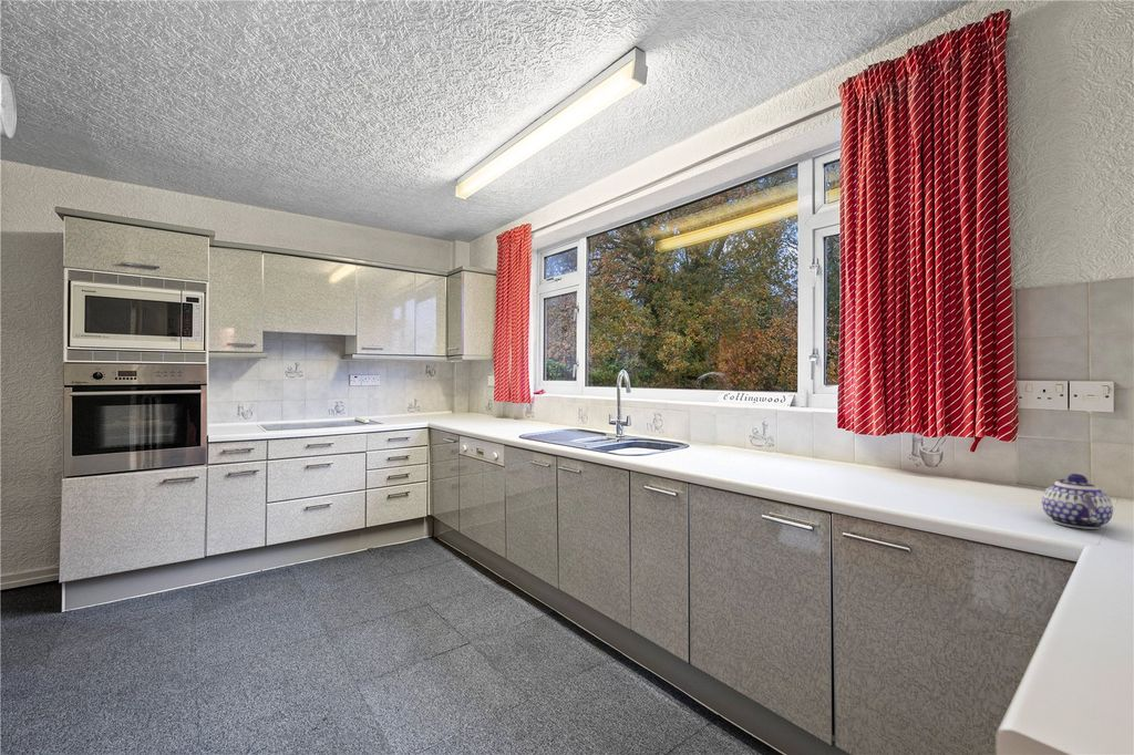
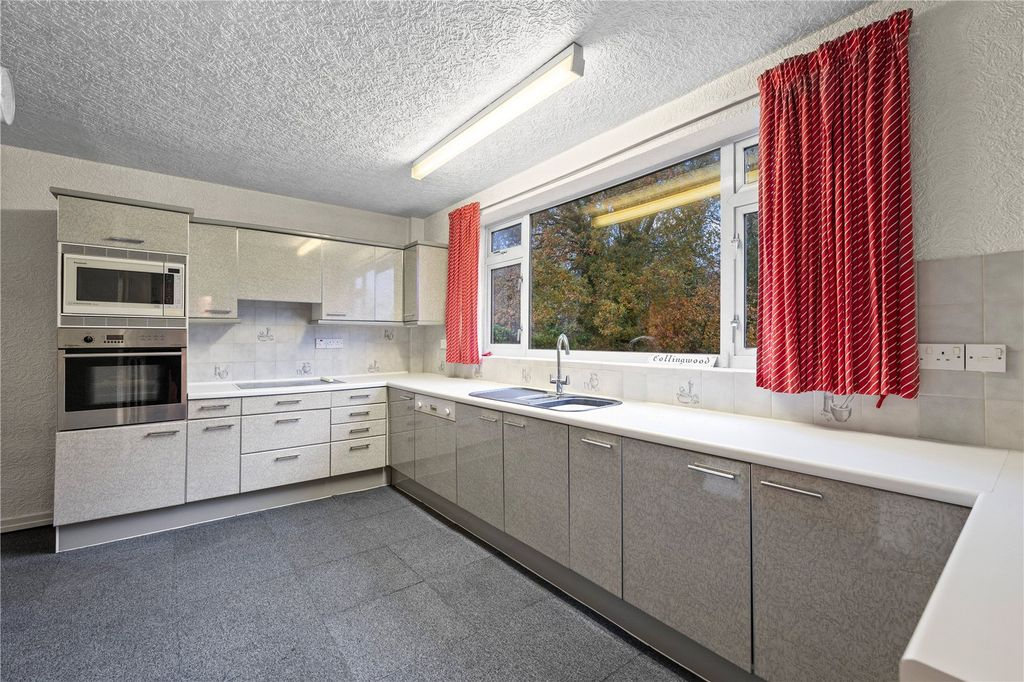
- teapot (1075, 498)
